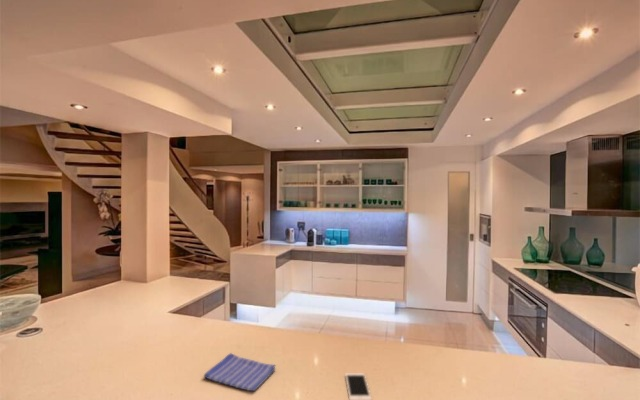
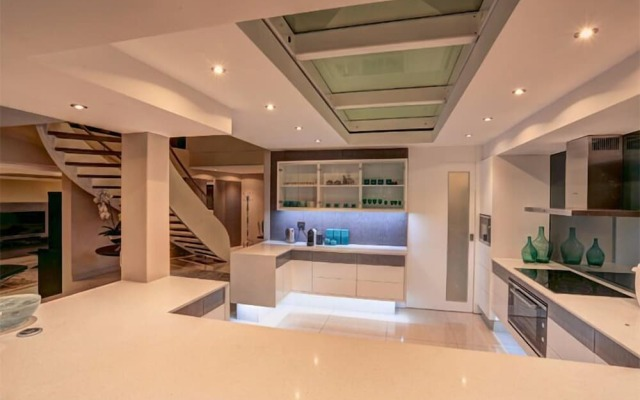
- cell phone (357, 386)
- dish towel (240, 370)
